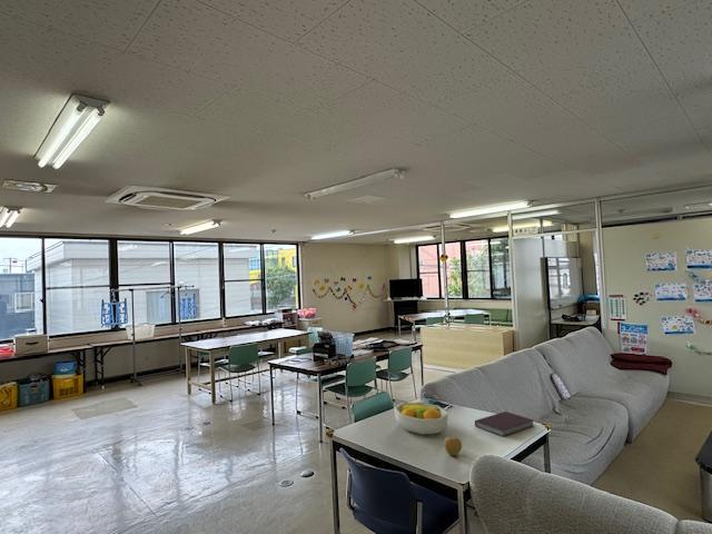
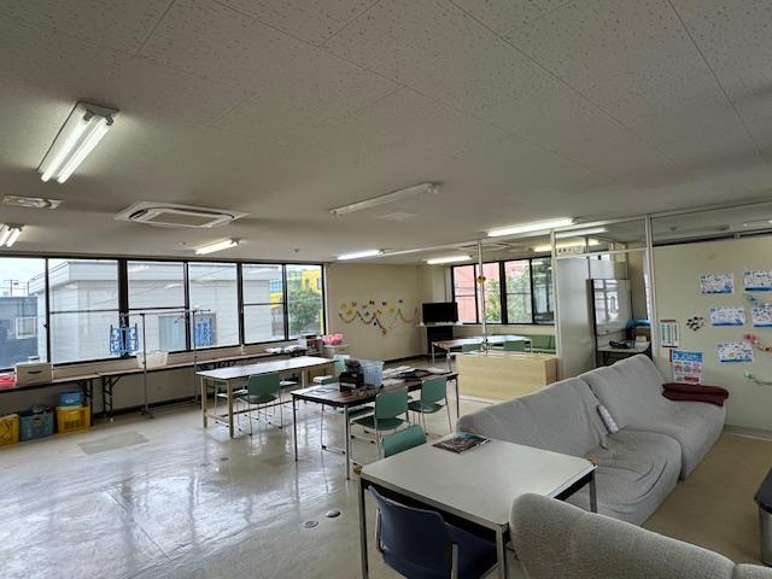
- apple (453, 445)
- notebook (504, 423)
- fruit bowl (419, 414)
